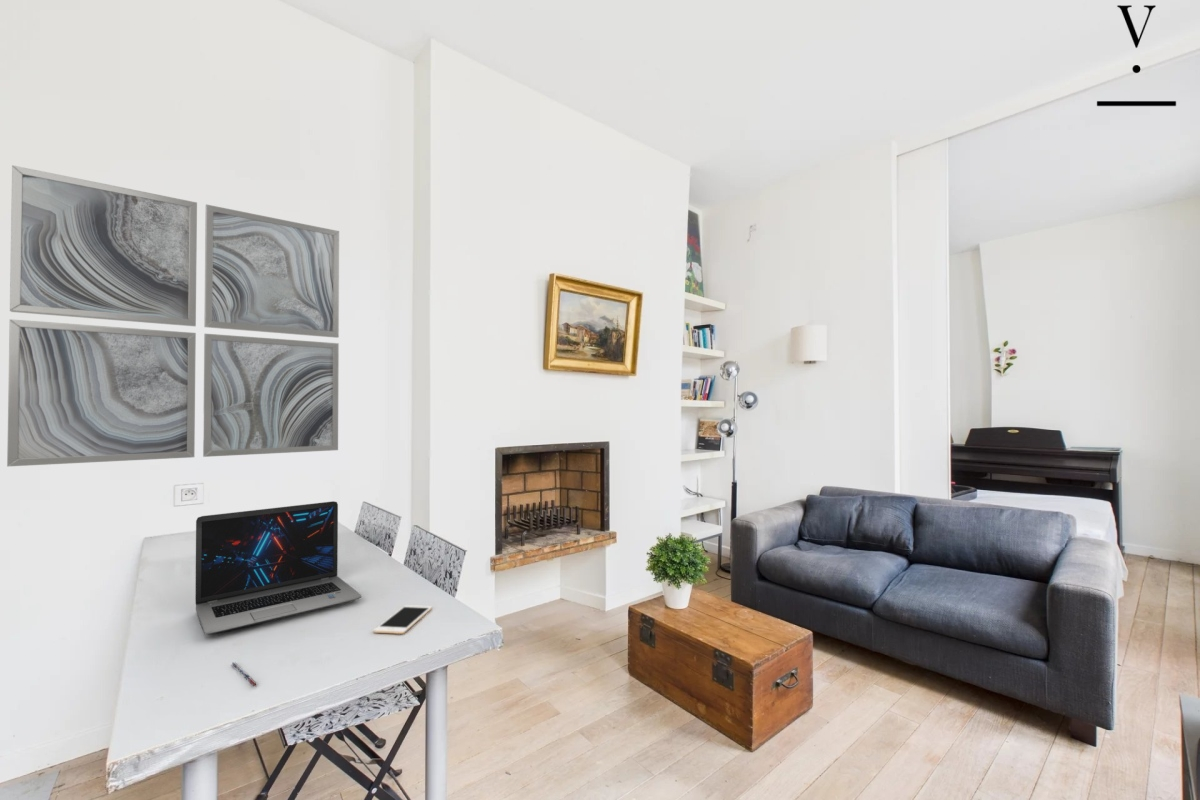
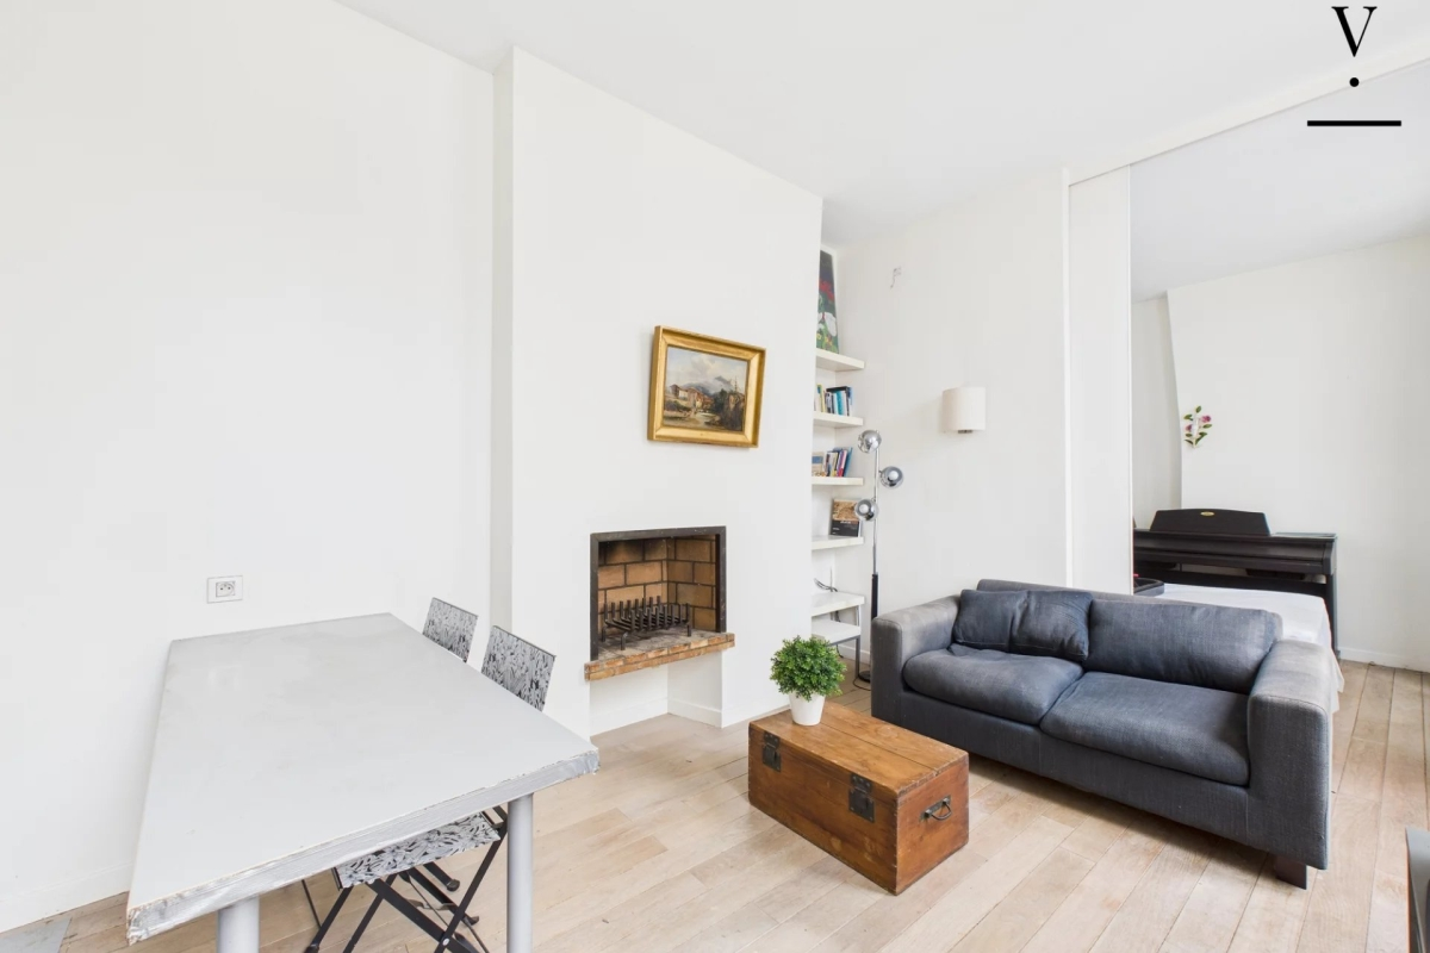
- wall art (204, 326)
- pen (243, 673)
- cell phone (404, 618)
- laptop (280, 560)
